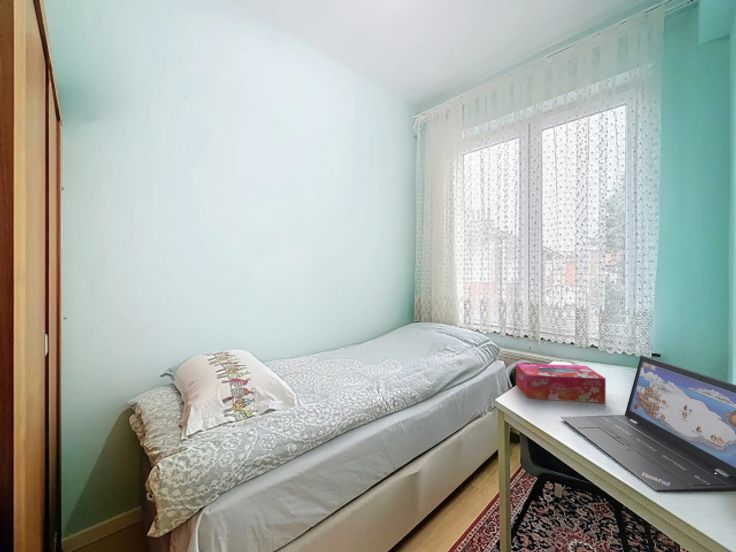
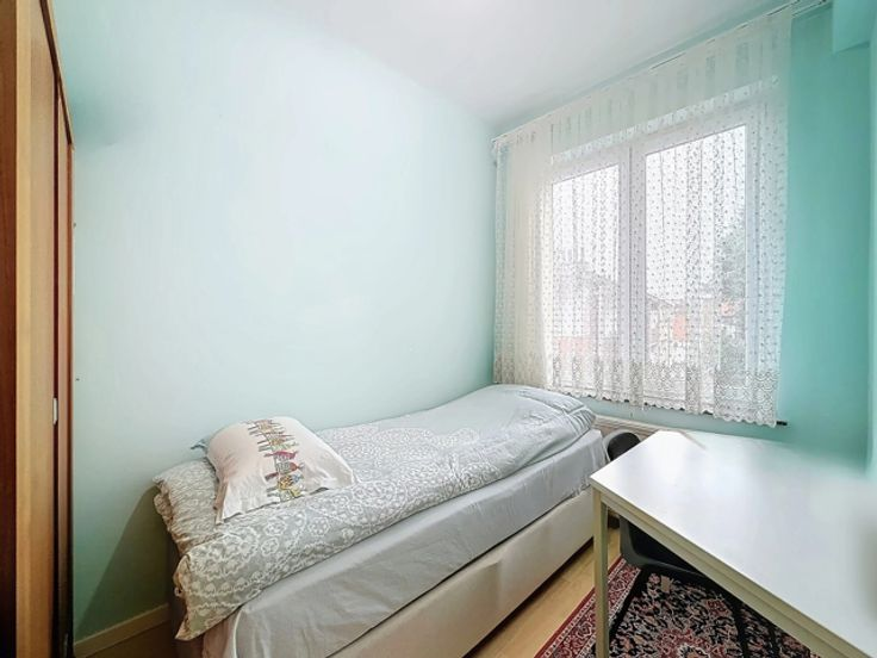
- laptop (647, 411)
- tissue box (557, 381)
